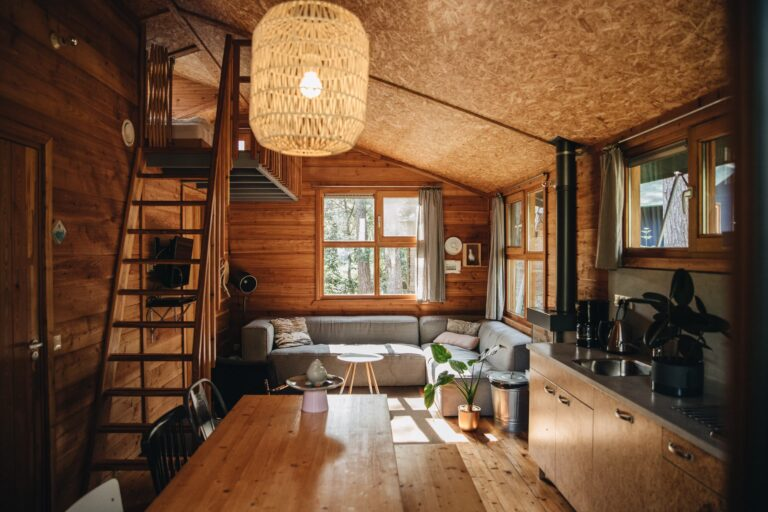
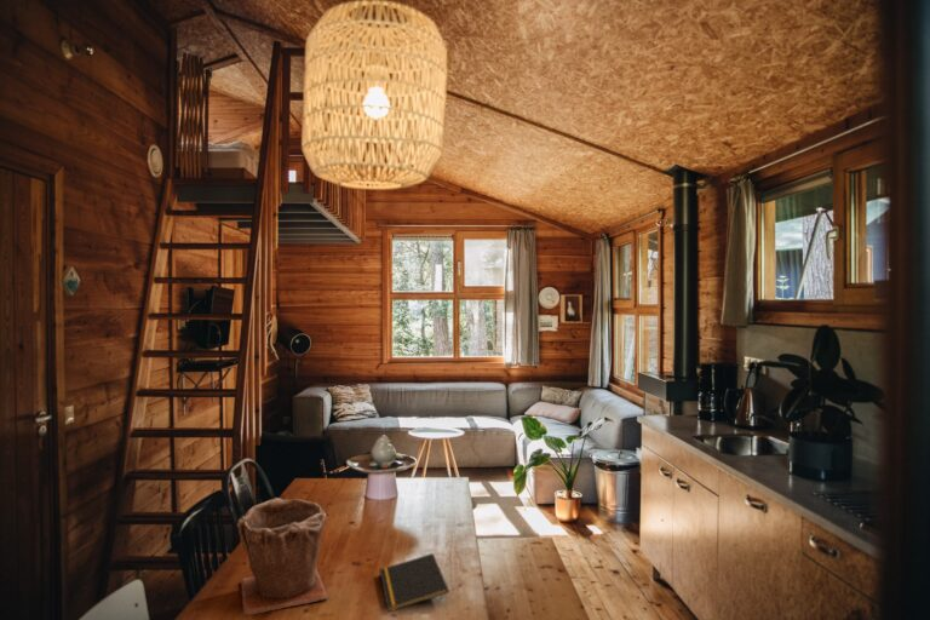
+ notepad (412, 580)
+ plant pot (282, 550)
